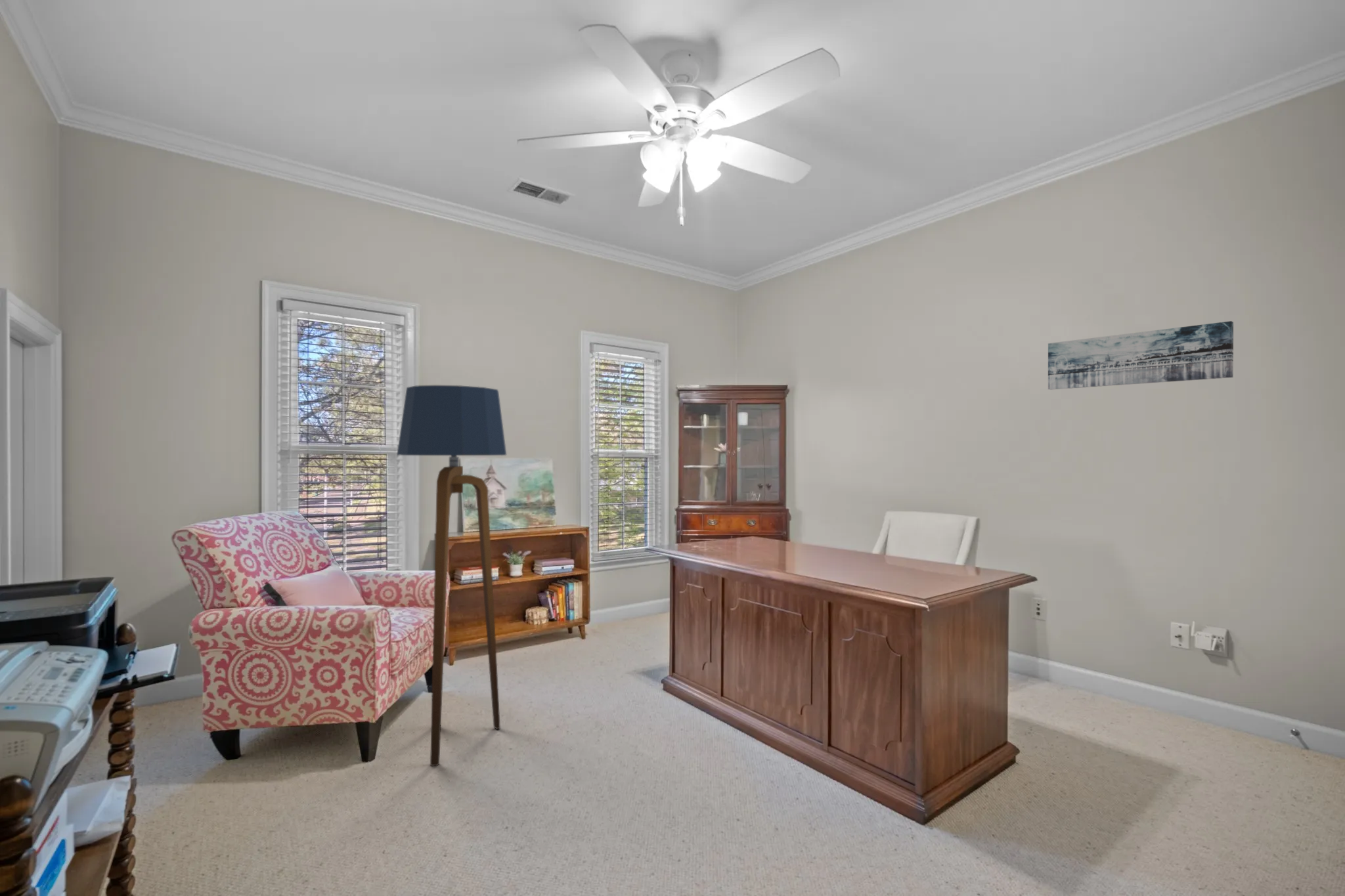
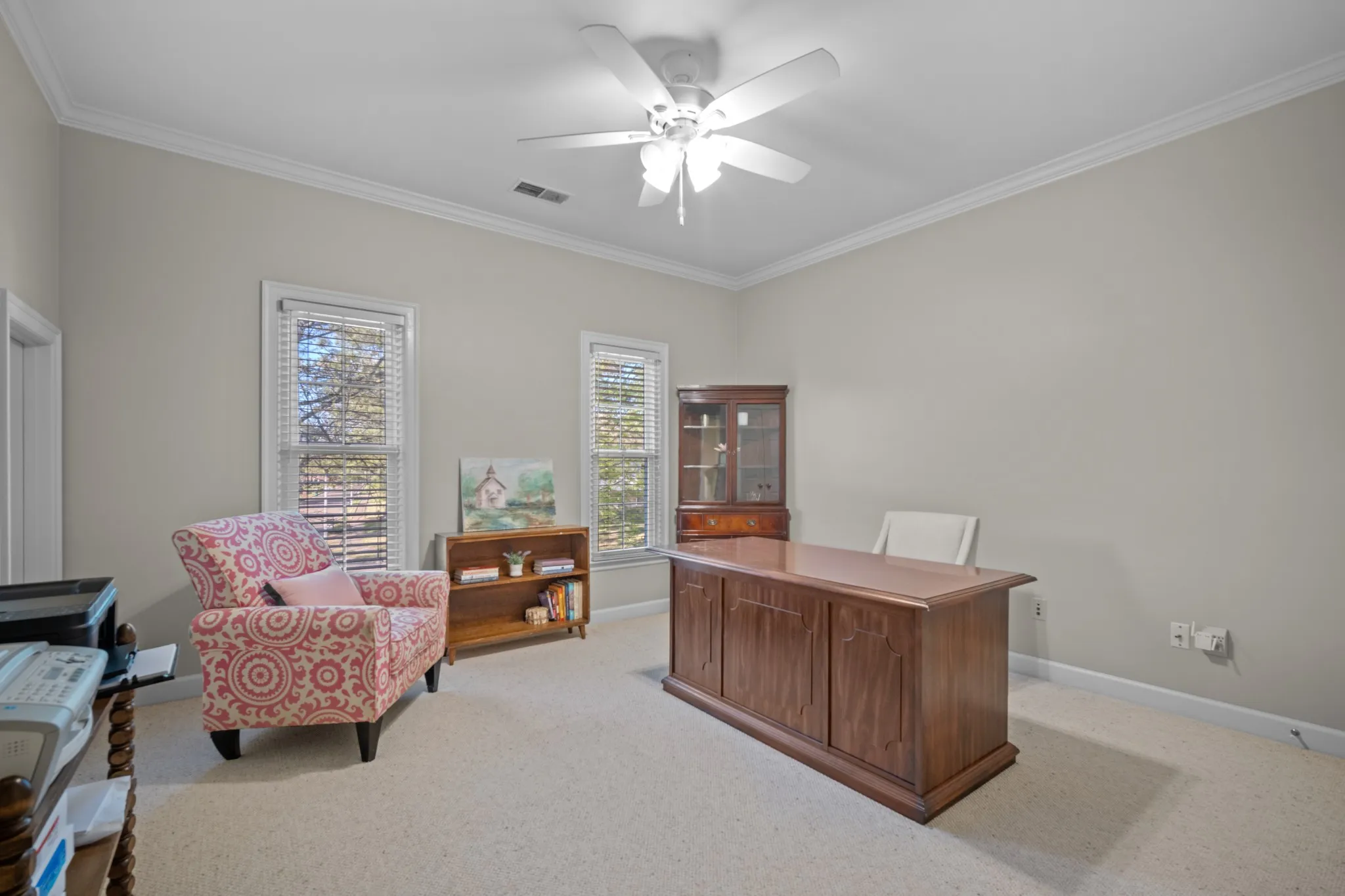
- wall art (1132, 358)
- floor lamp (447, 566)
